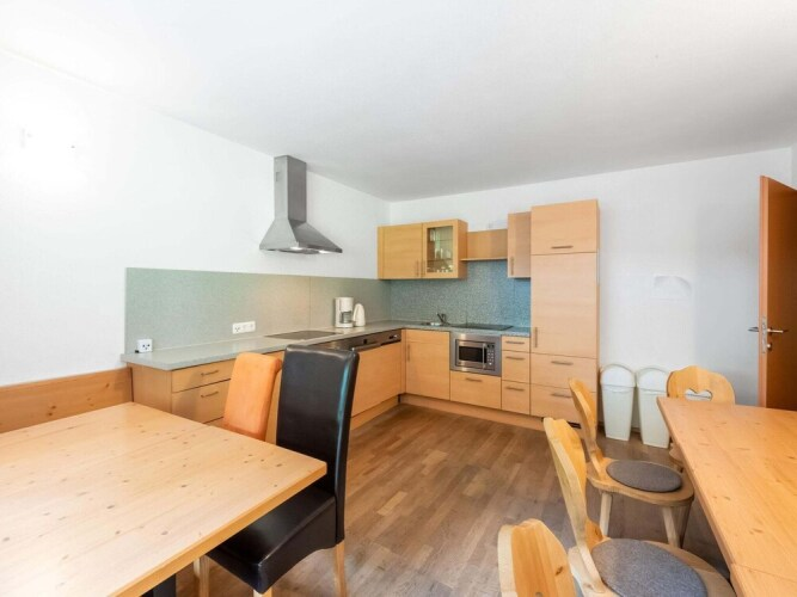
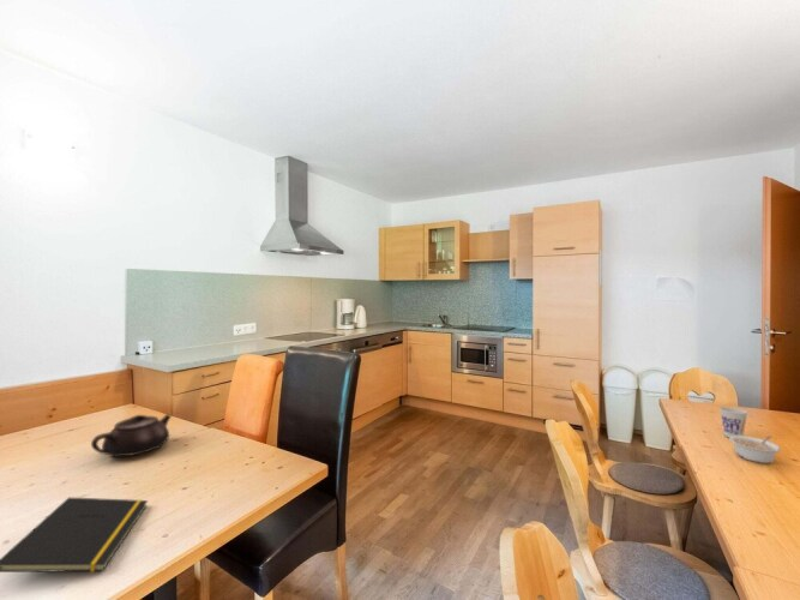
+ notepad (83, 529)
+ cup (733, 422)
+ teapot (134, 432)
+ legume (753, 448)
